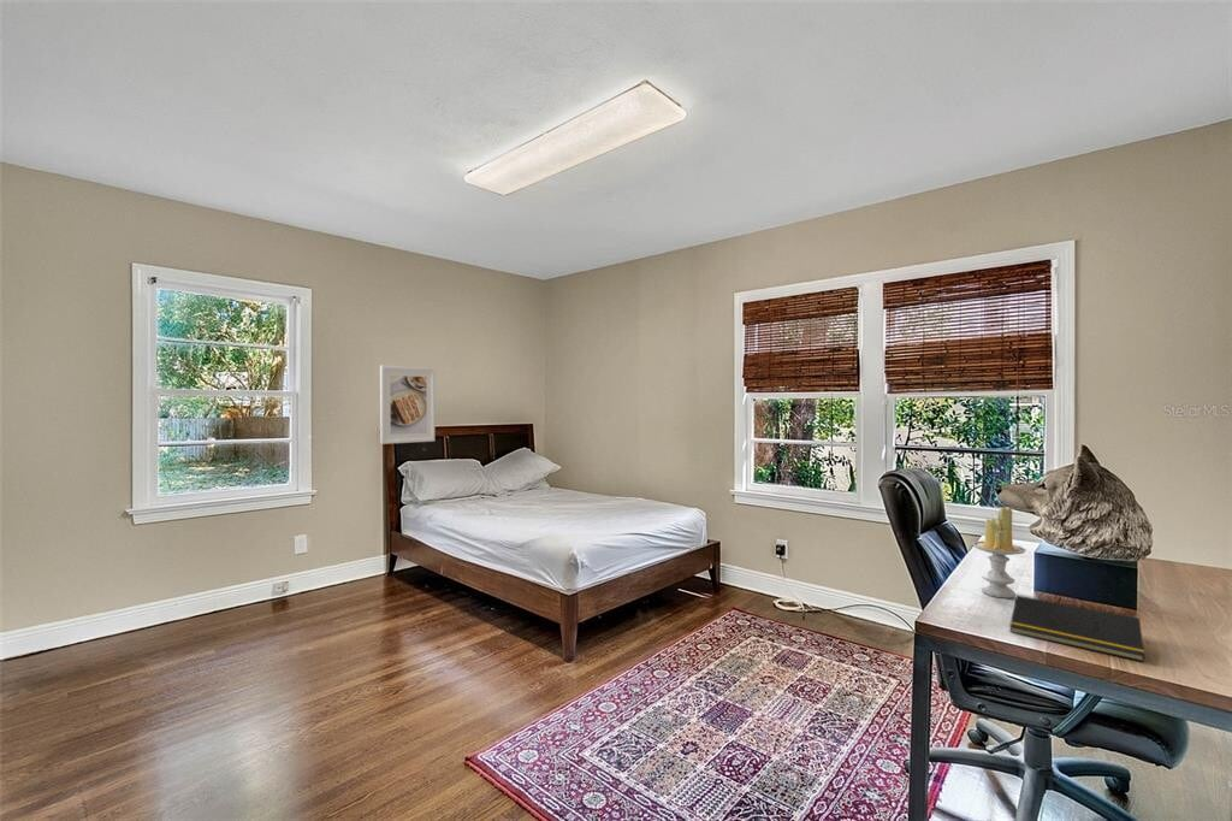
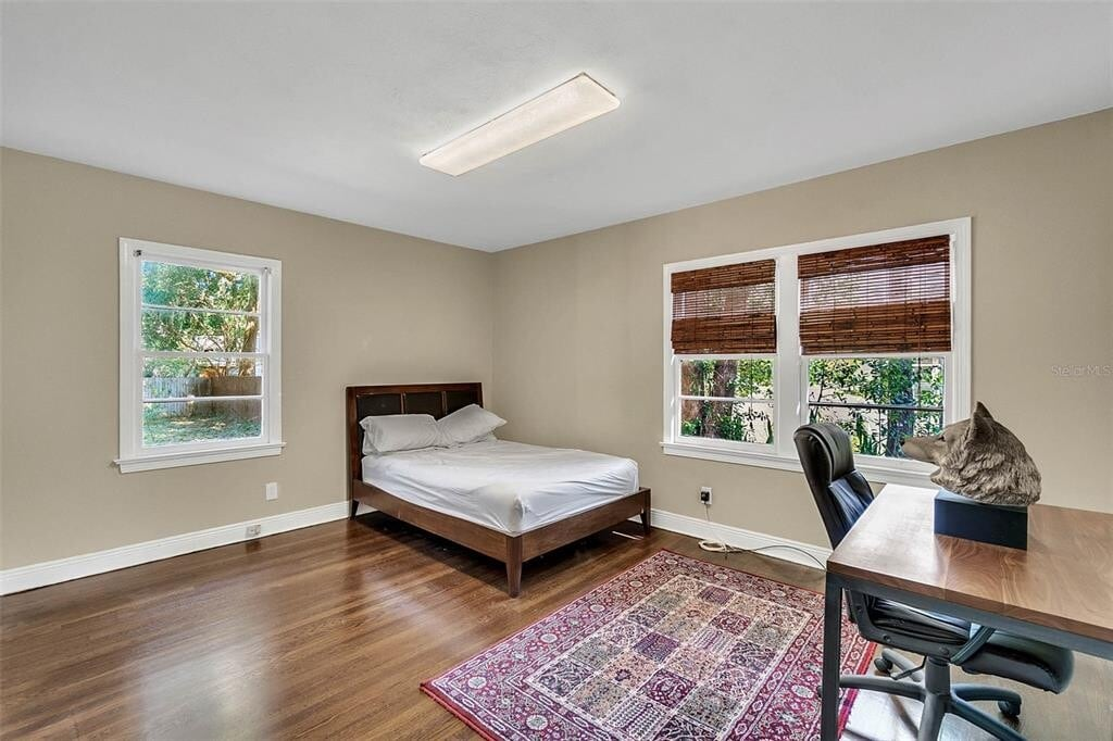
- candle (997, 549)
- notepad (1073, 625)
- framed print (408, 404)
